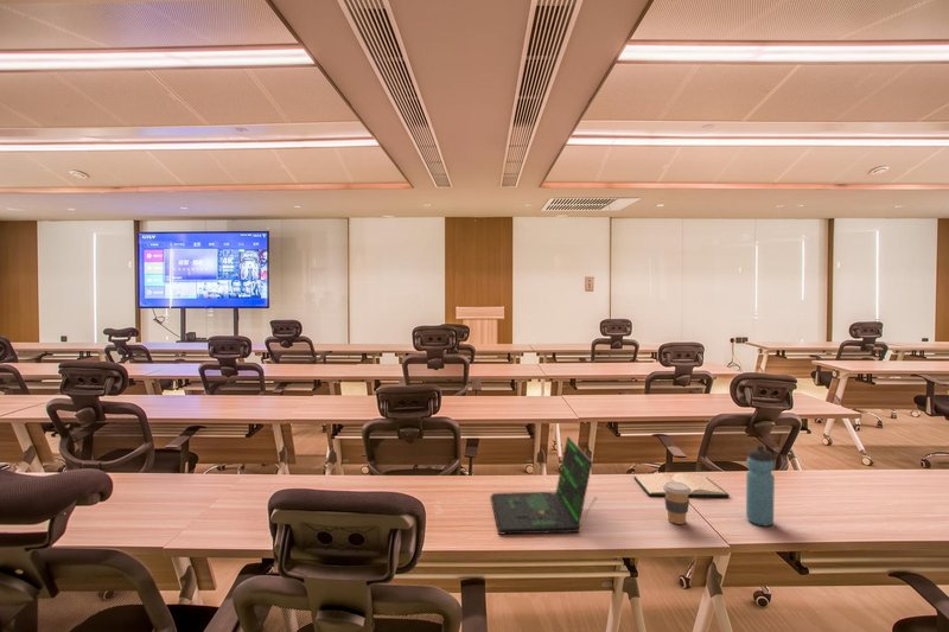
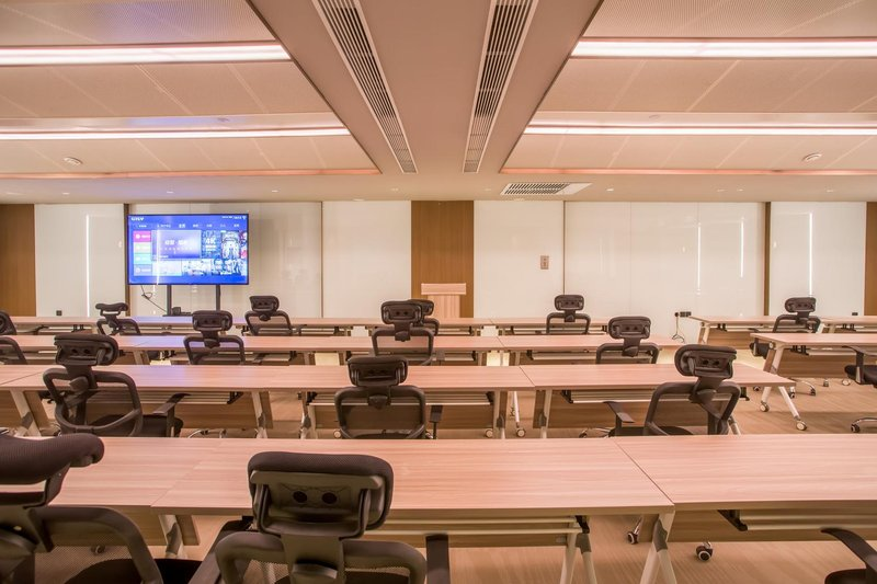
- coffee cup (676, 503)
- hardback book (679, 481)
- water bottle (759, 483)
- laptop (539, 492)
